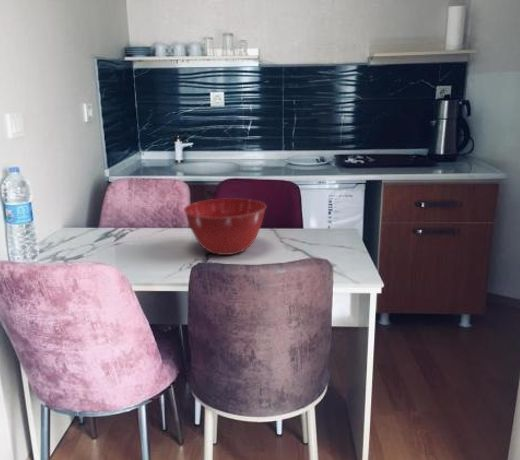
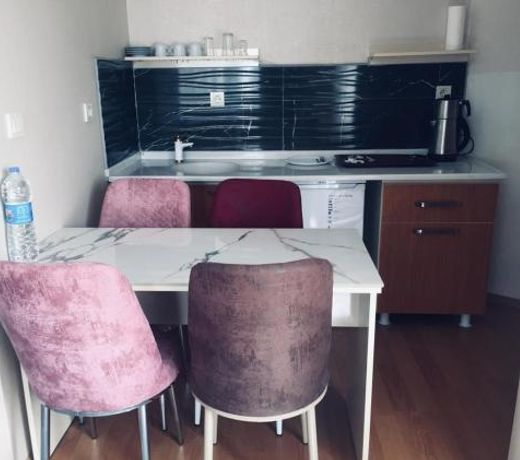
- mixing bowl (225, 227)
